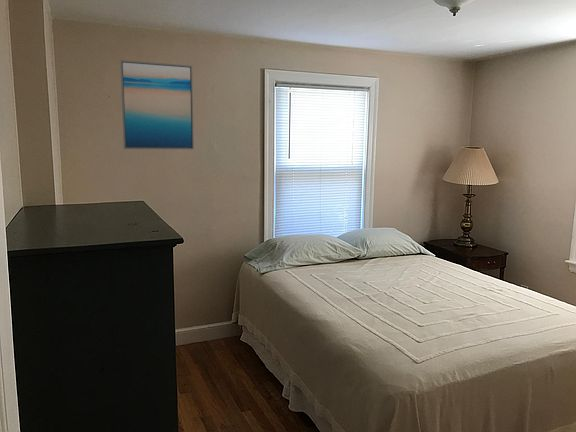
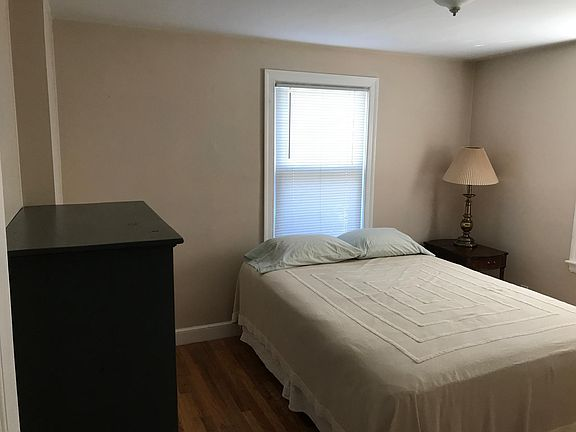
- wall art (158, 106)
